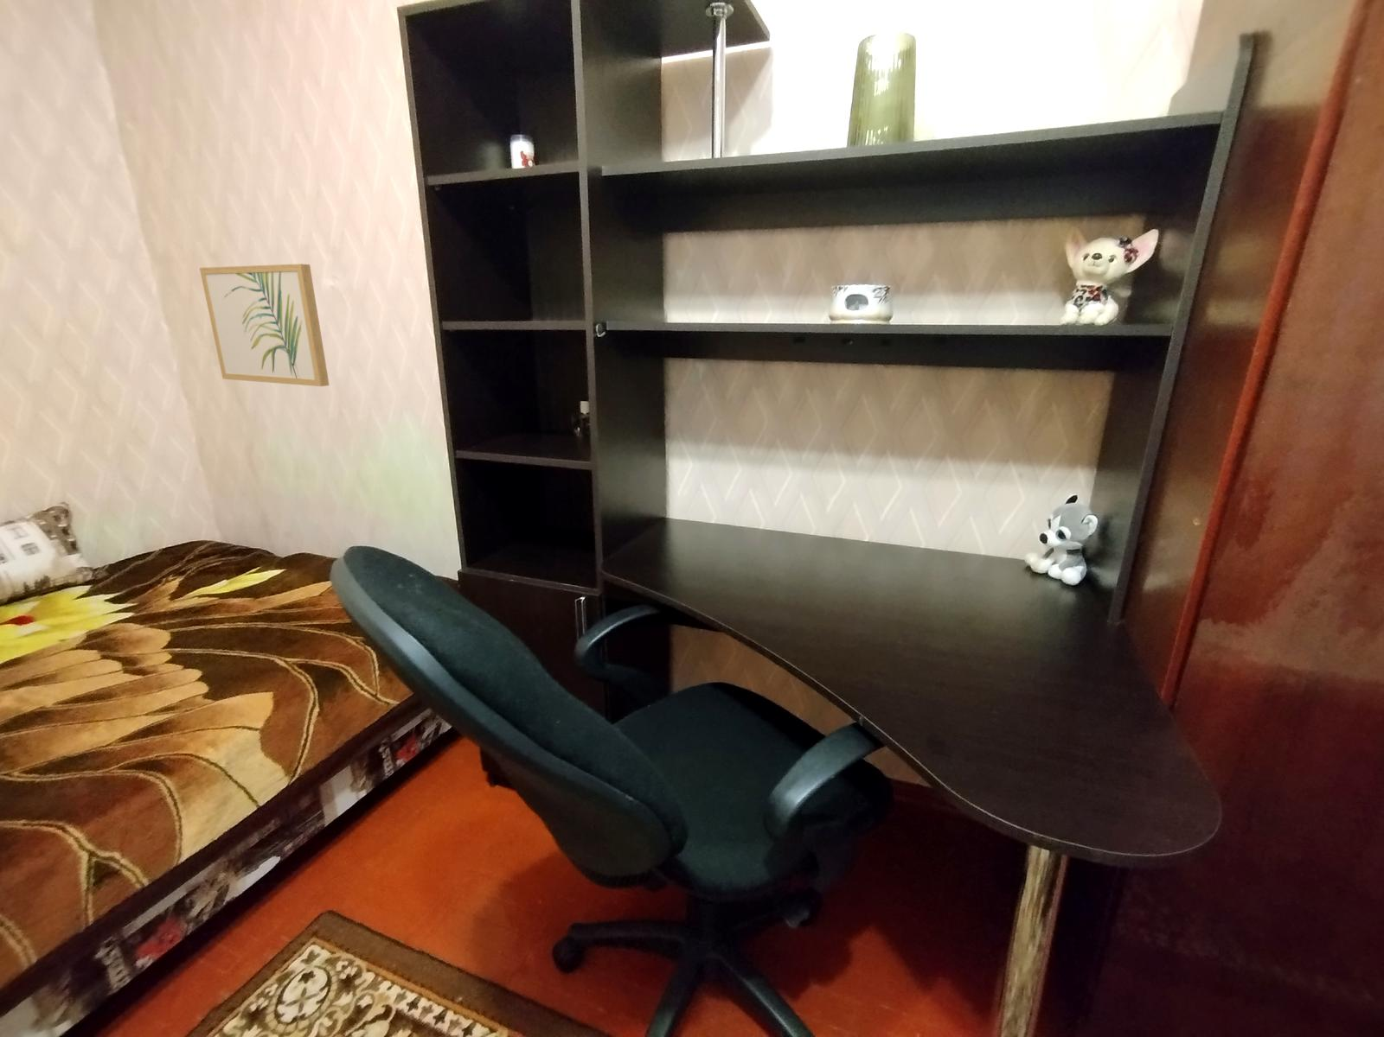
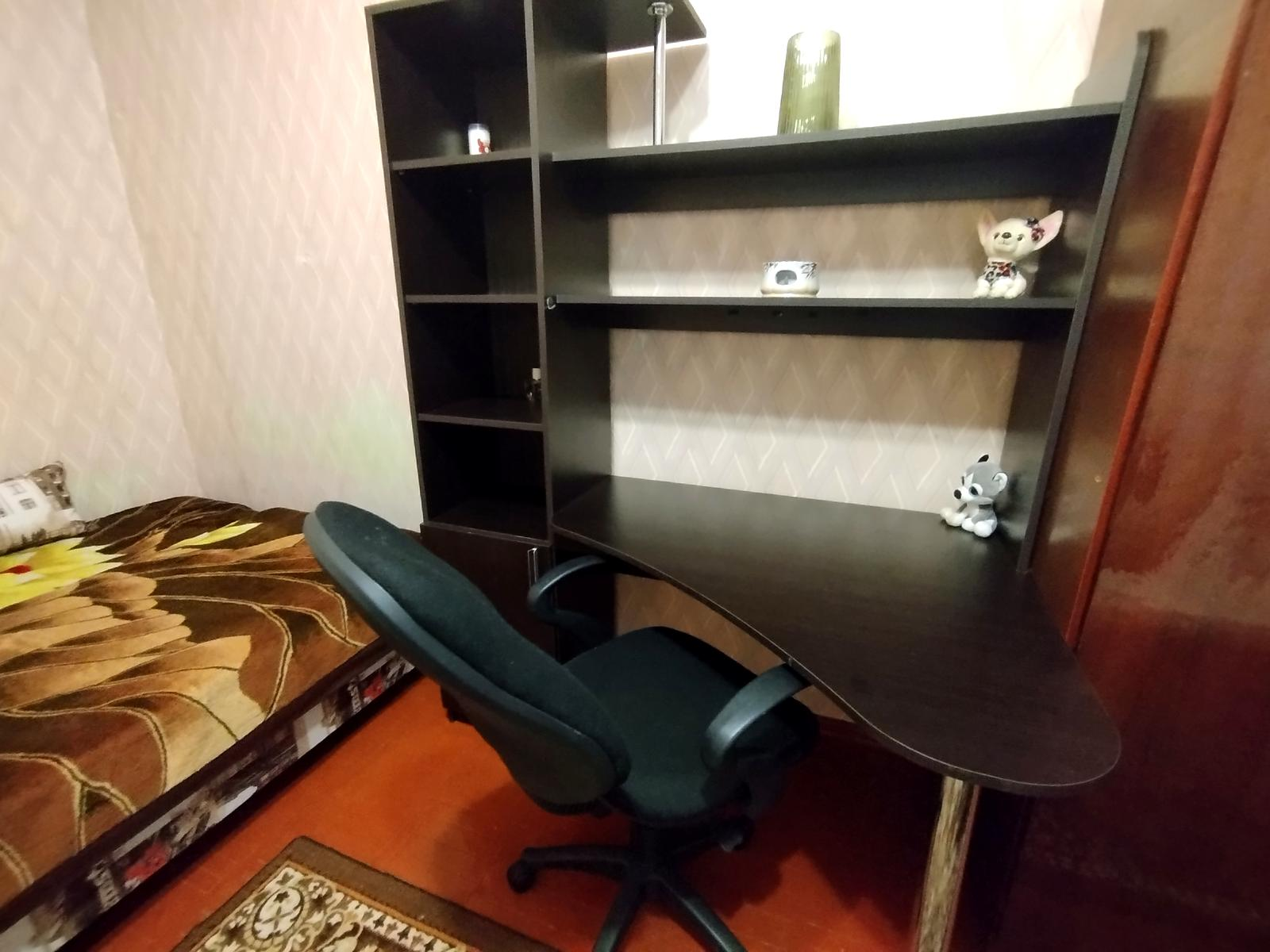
- wall art (263, 325)
